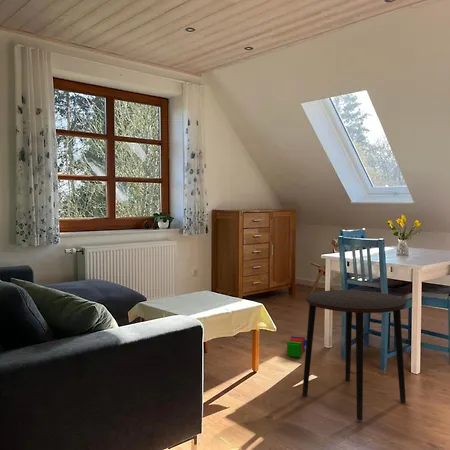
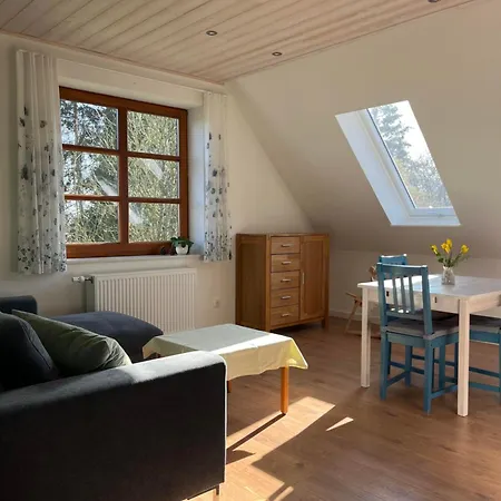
- side table (356, 348)
- stacking toy (296, 345)
